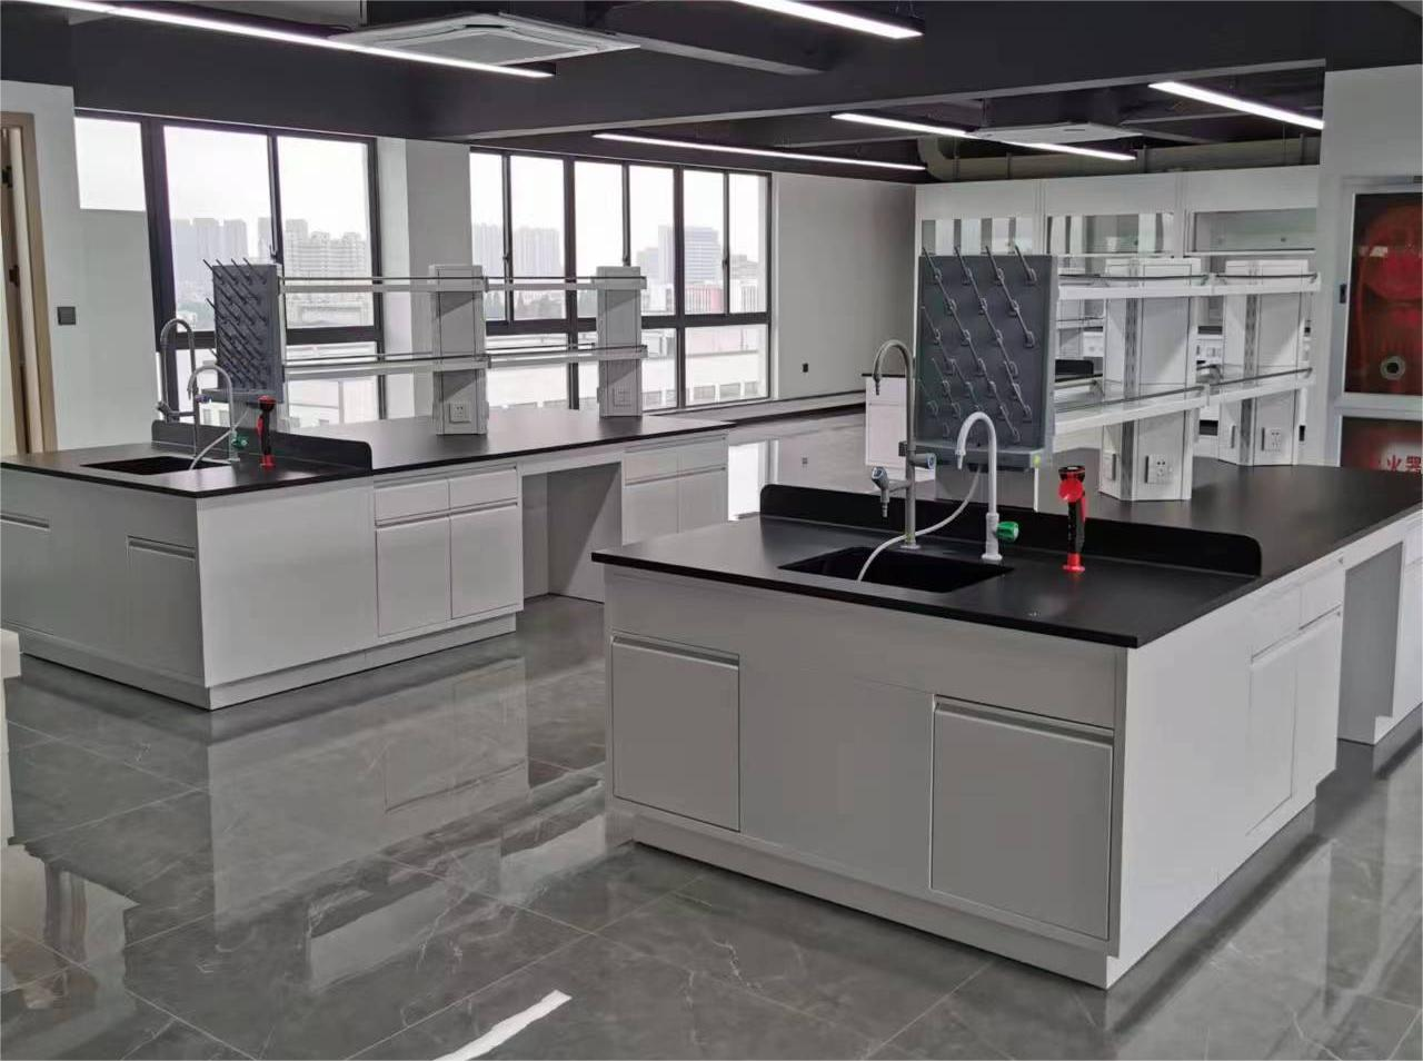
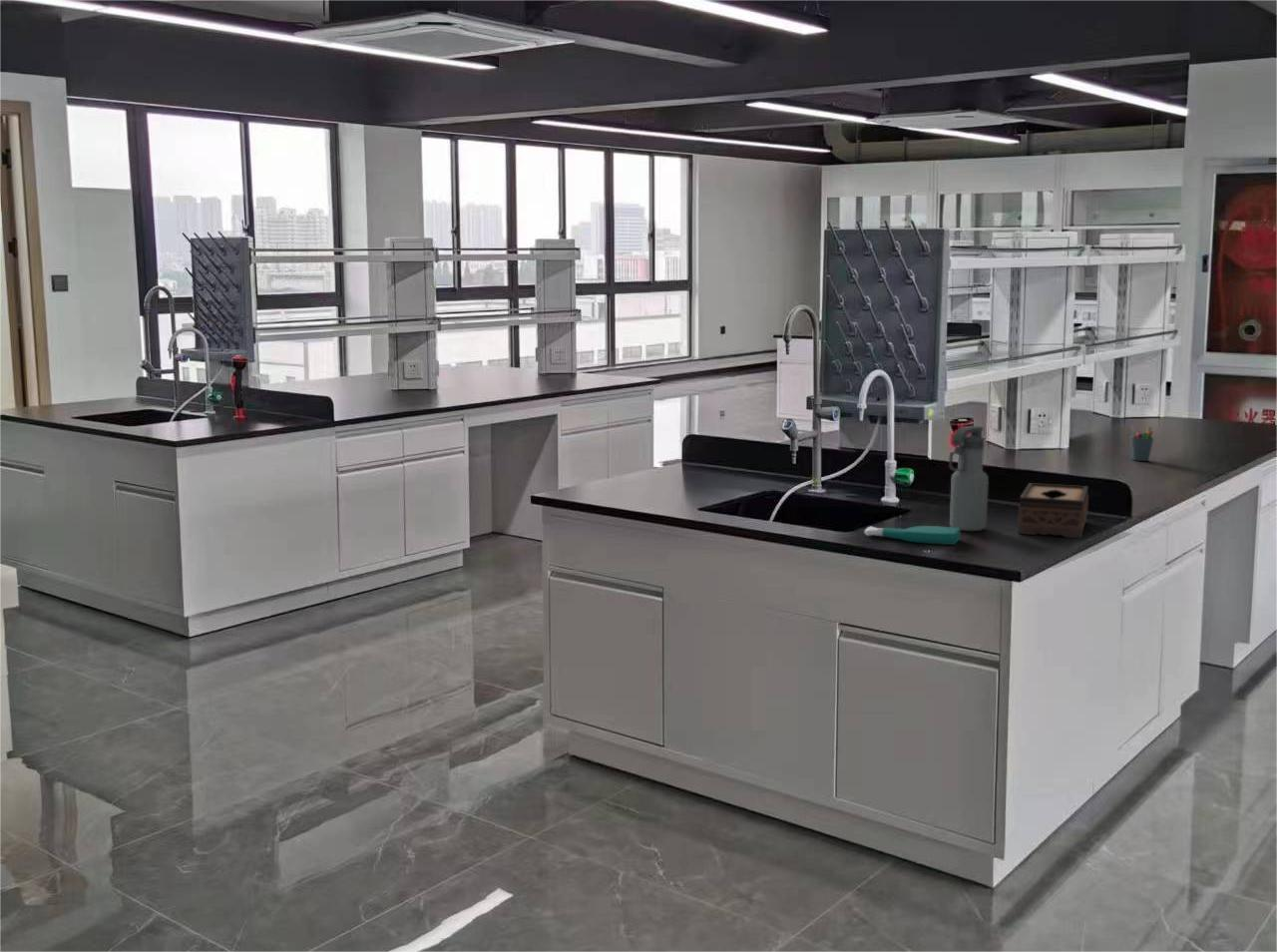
+ tissue box (1054, 509)
+ water bottle (969, 477)
+ pen holder (1141, 442)
+ spray bottle (911, 532)
